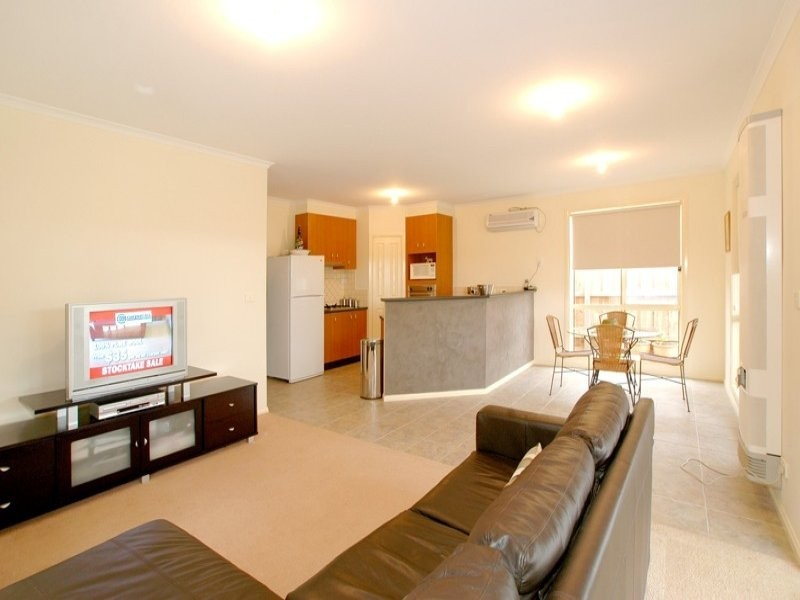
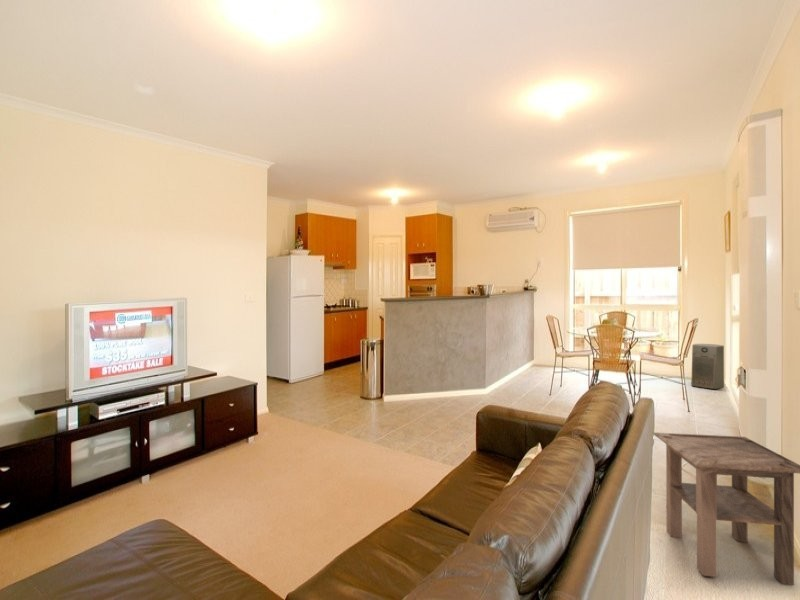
+ fan (708, 365)
+ side table (723, 501)
